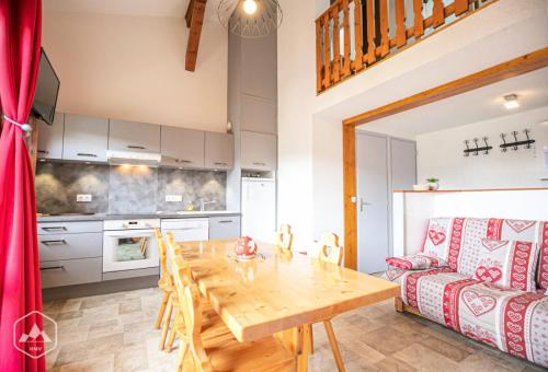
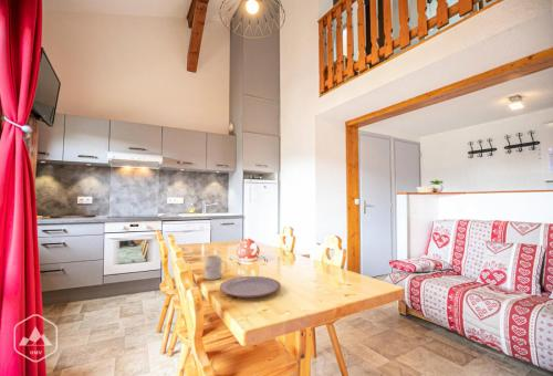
+ mug (216, 267)
+ plate (250, 286)
